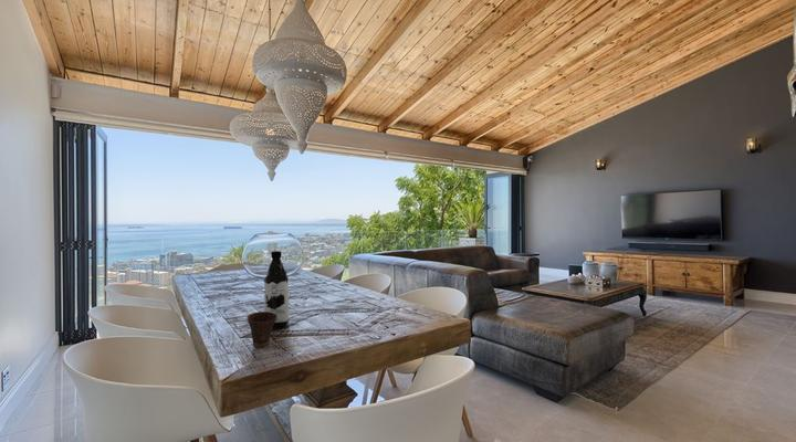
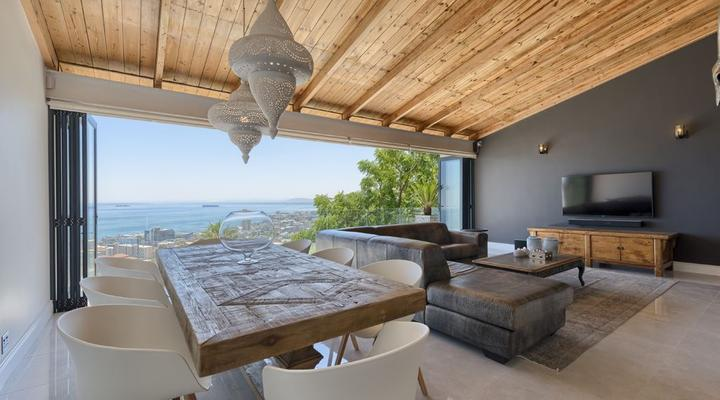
- cup (262, 330)
- water bottle (276, 288)
